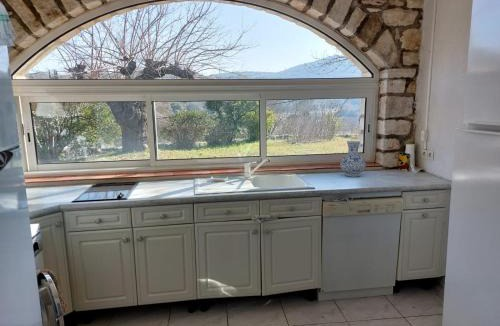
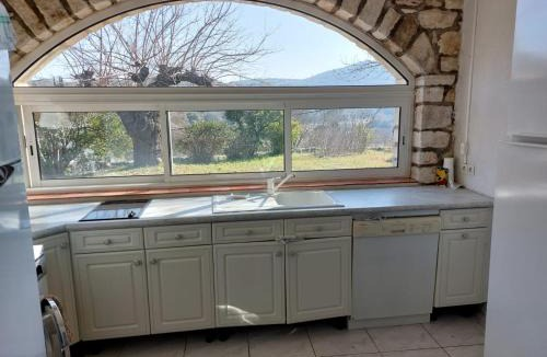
- vase (353, 158)
